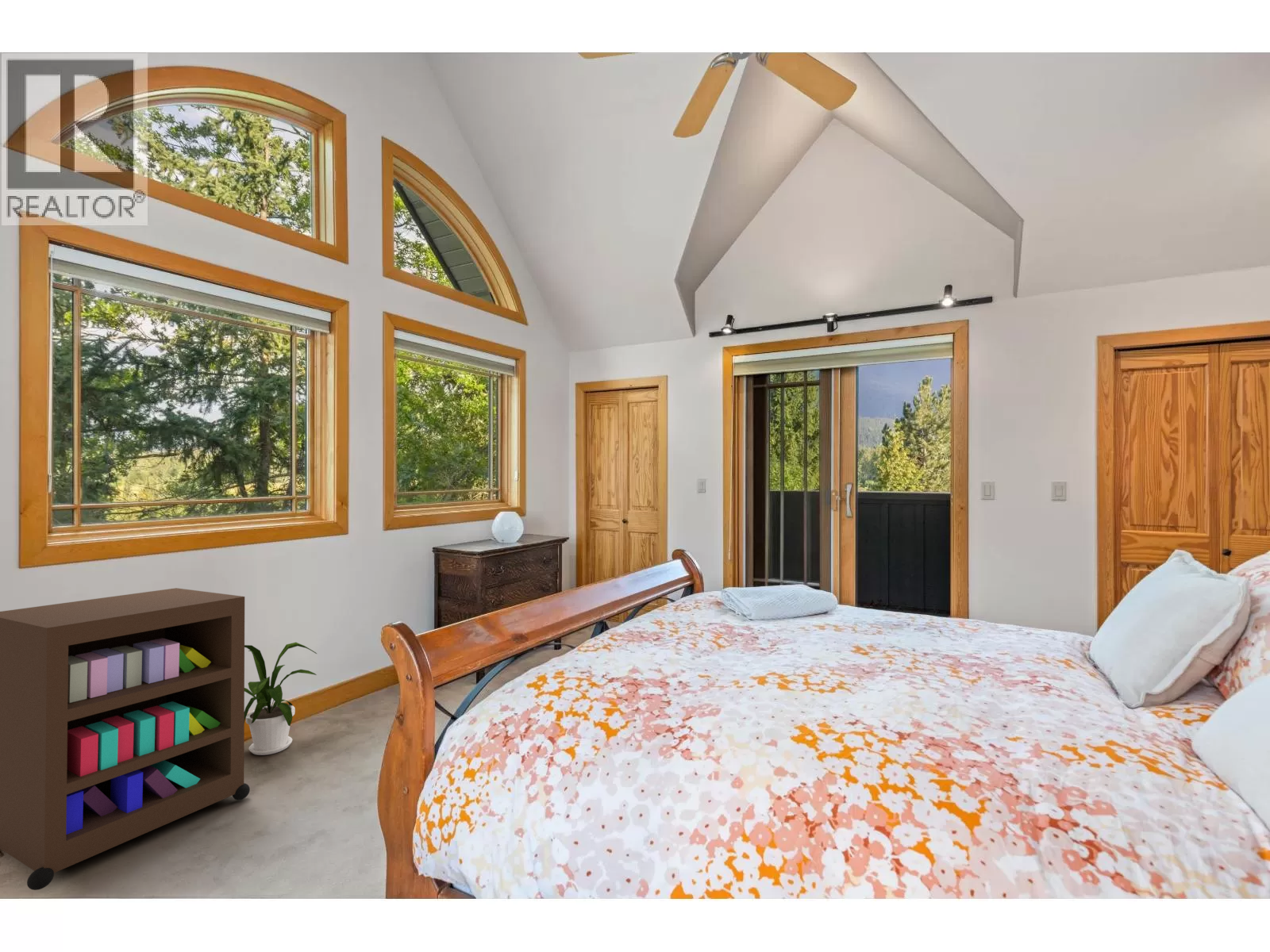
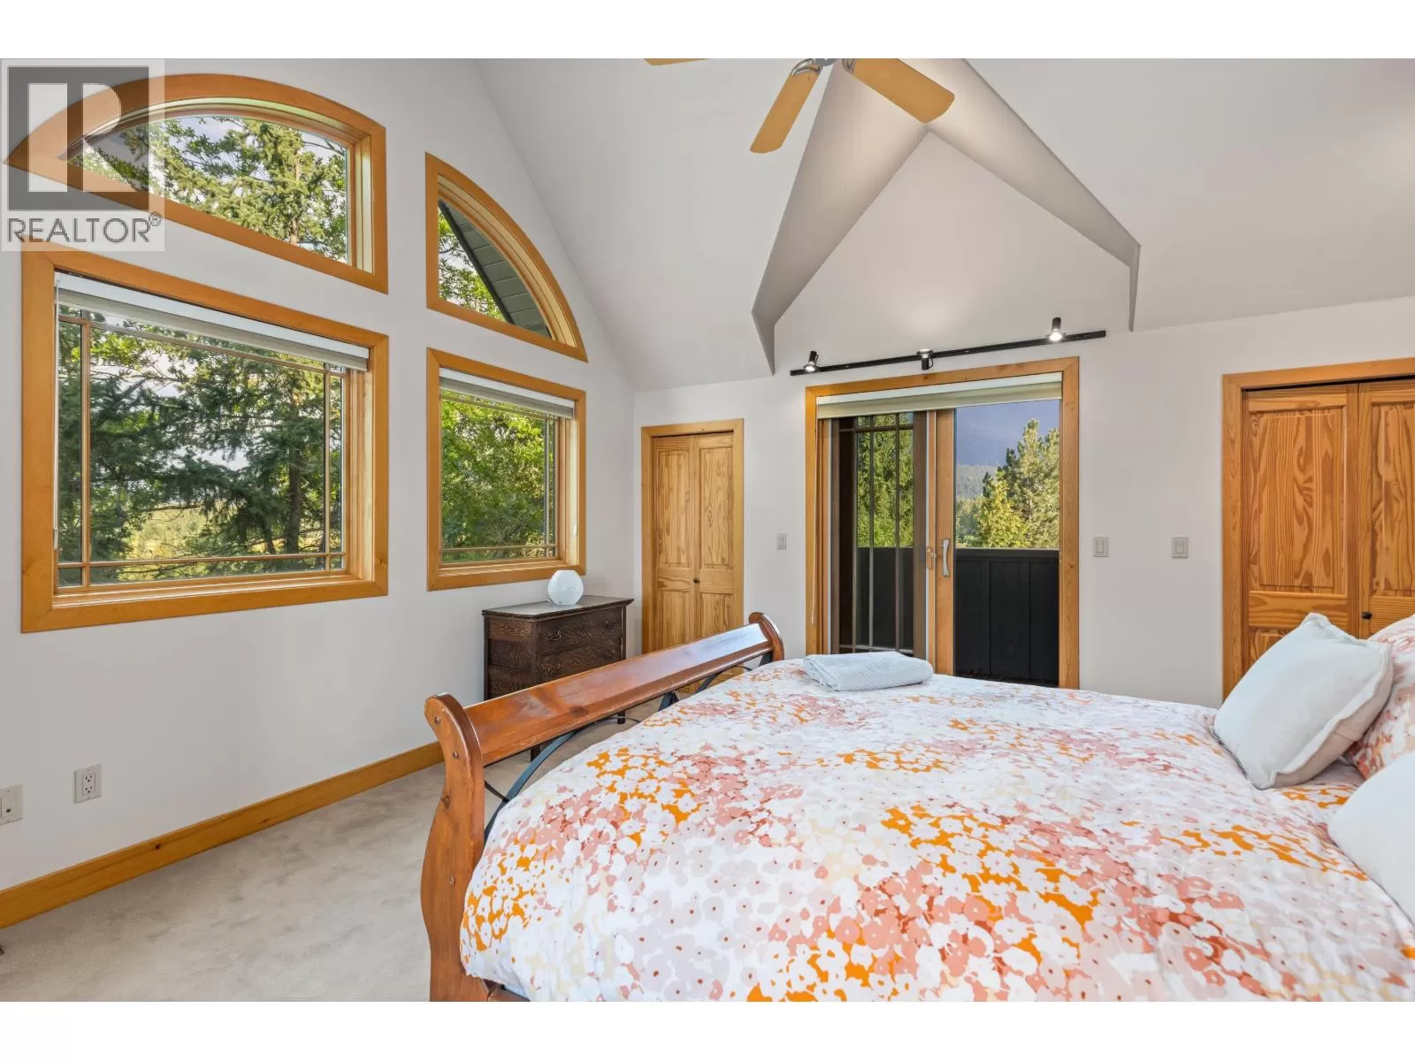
- storage cabinet (117, 712)
- house plant (268, 693)
